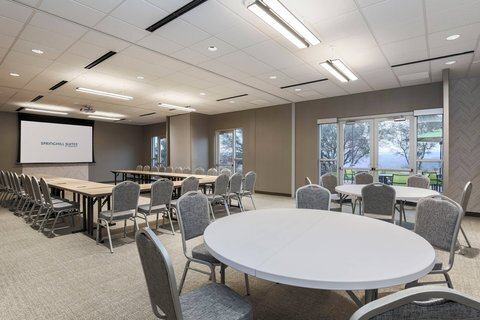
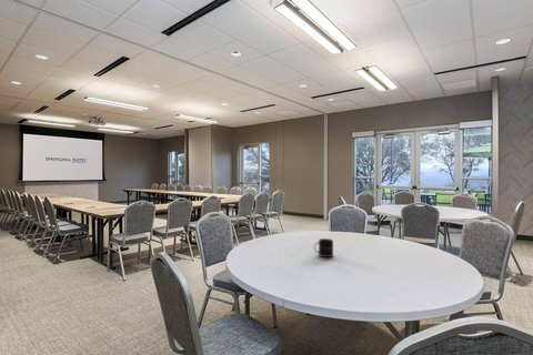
+ mug (323, 247)
